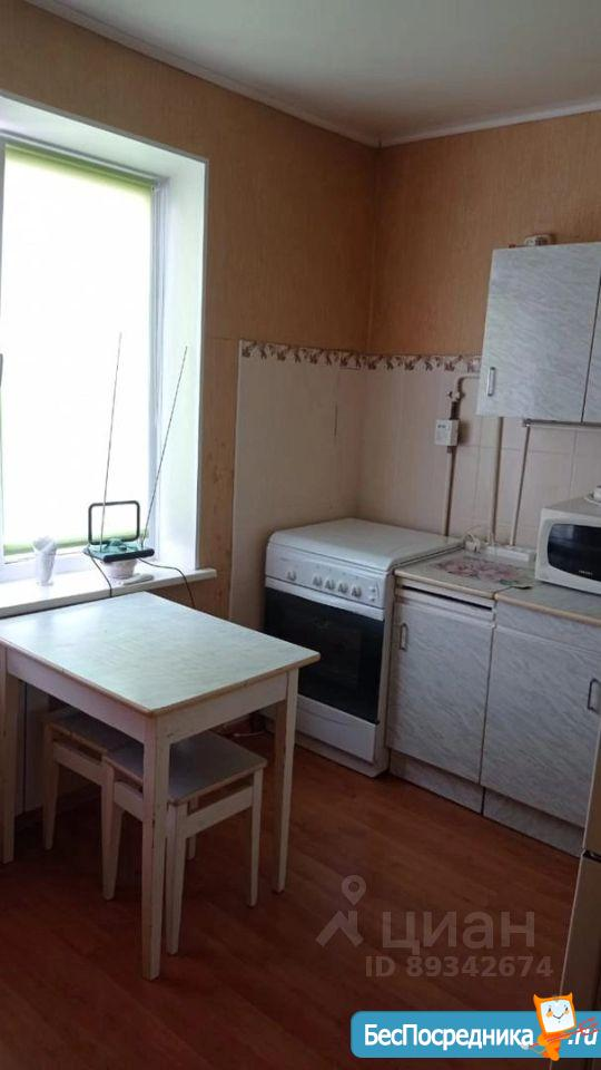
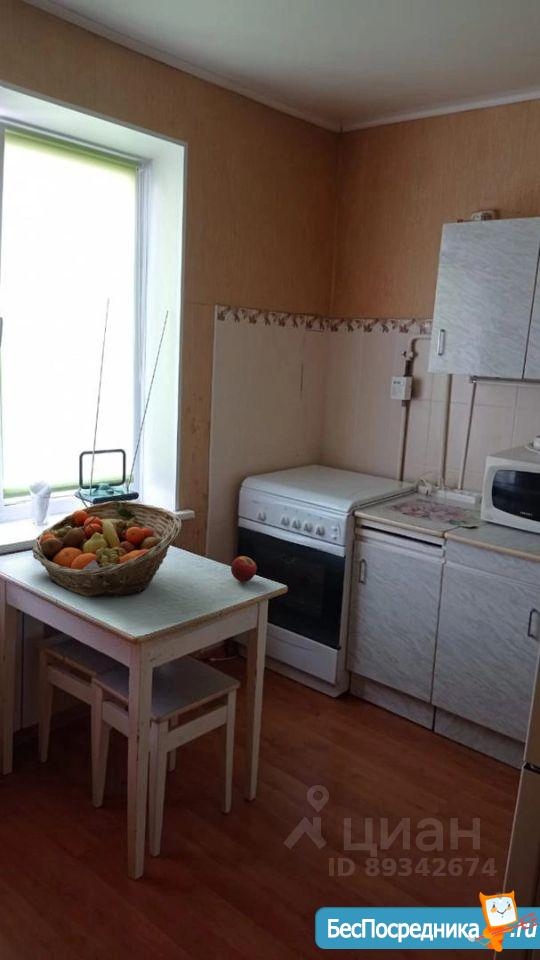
+ fruit basket (107, 546)
+ fruit (243, 569)
